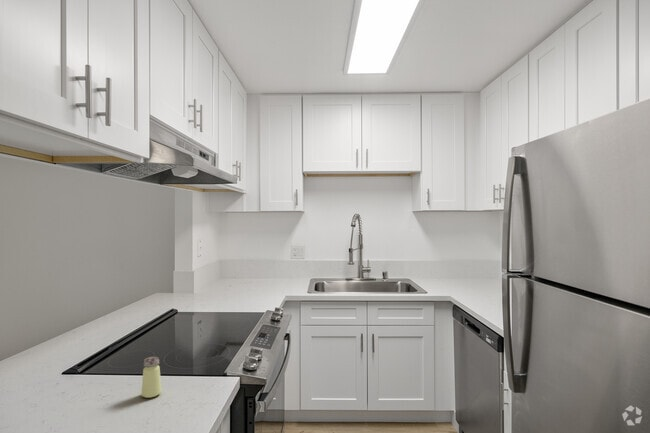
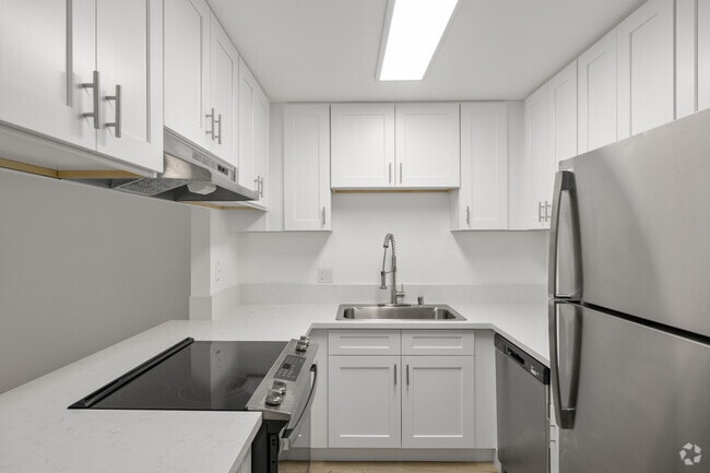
- saltshaker (151, 376)
